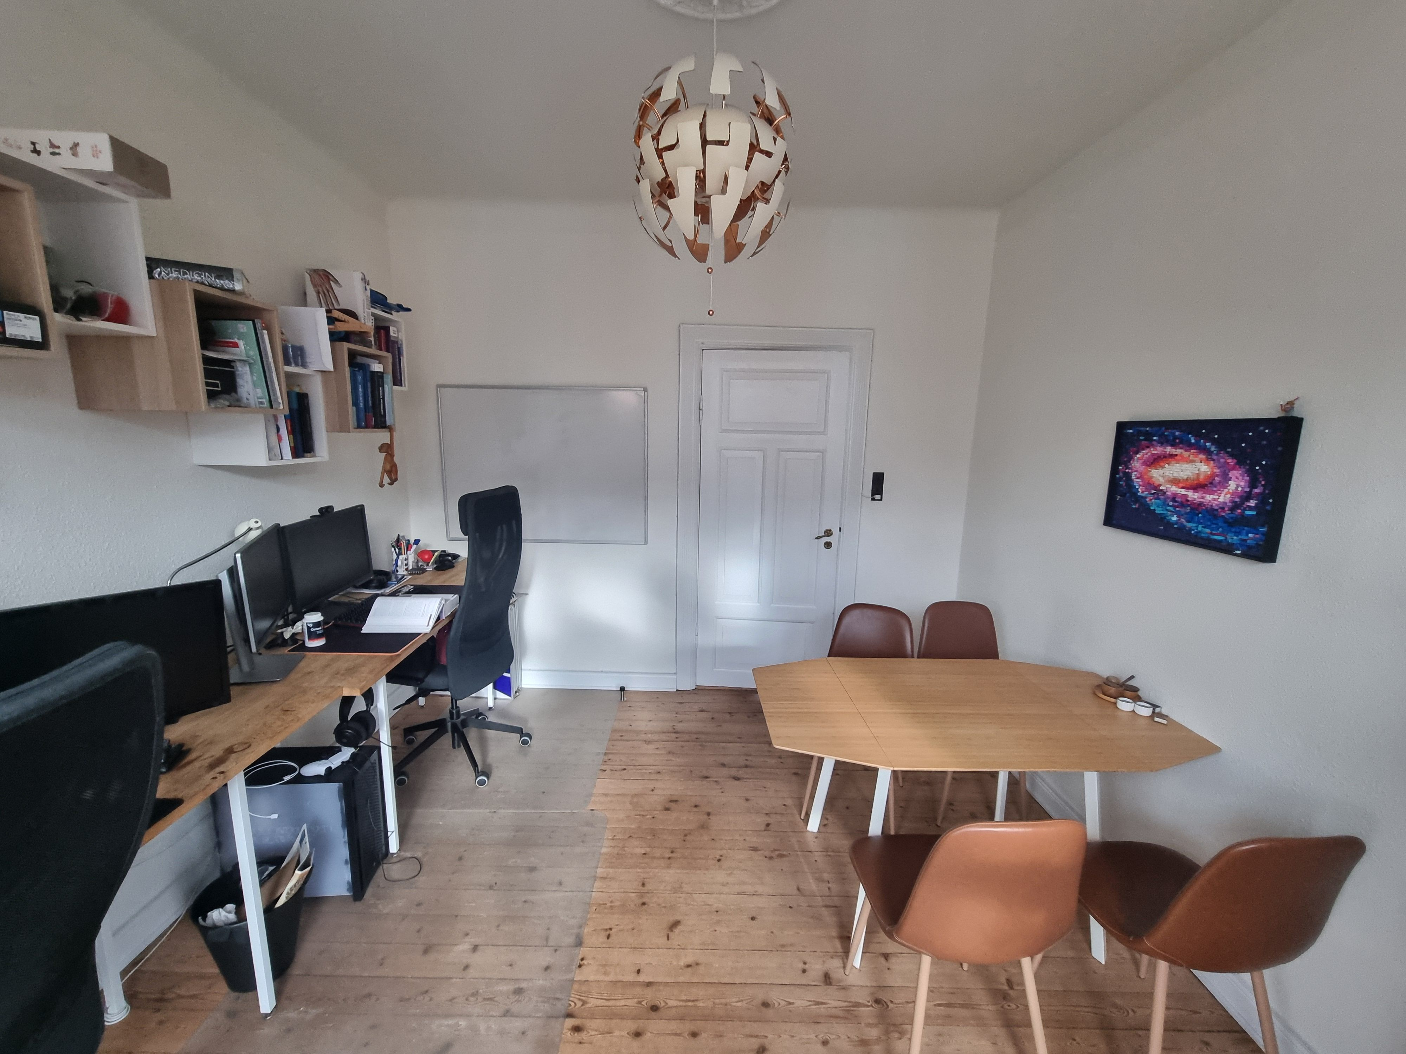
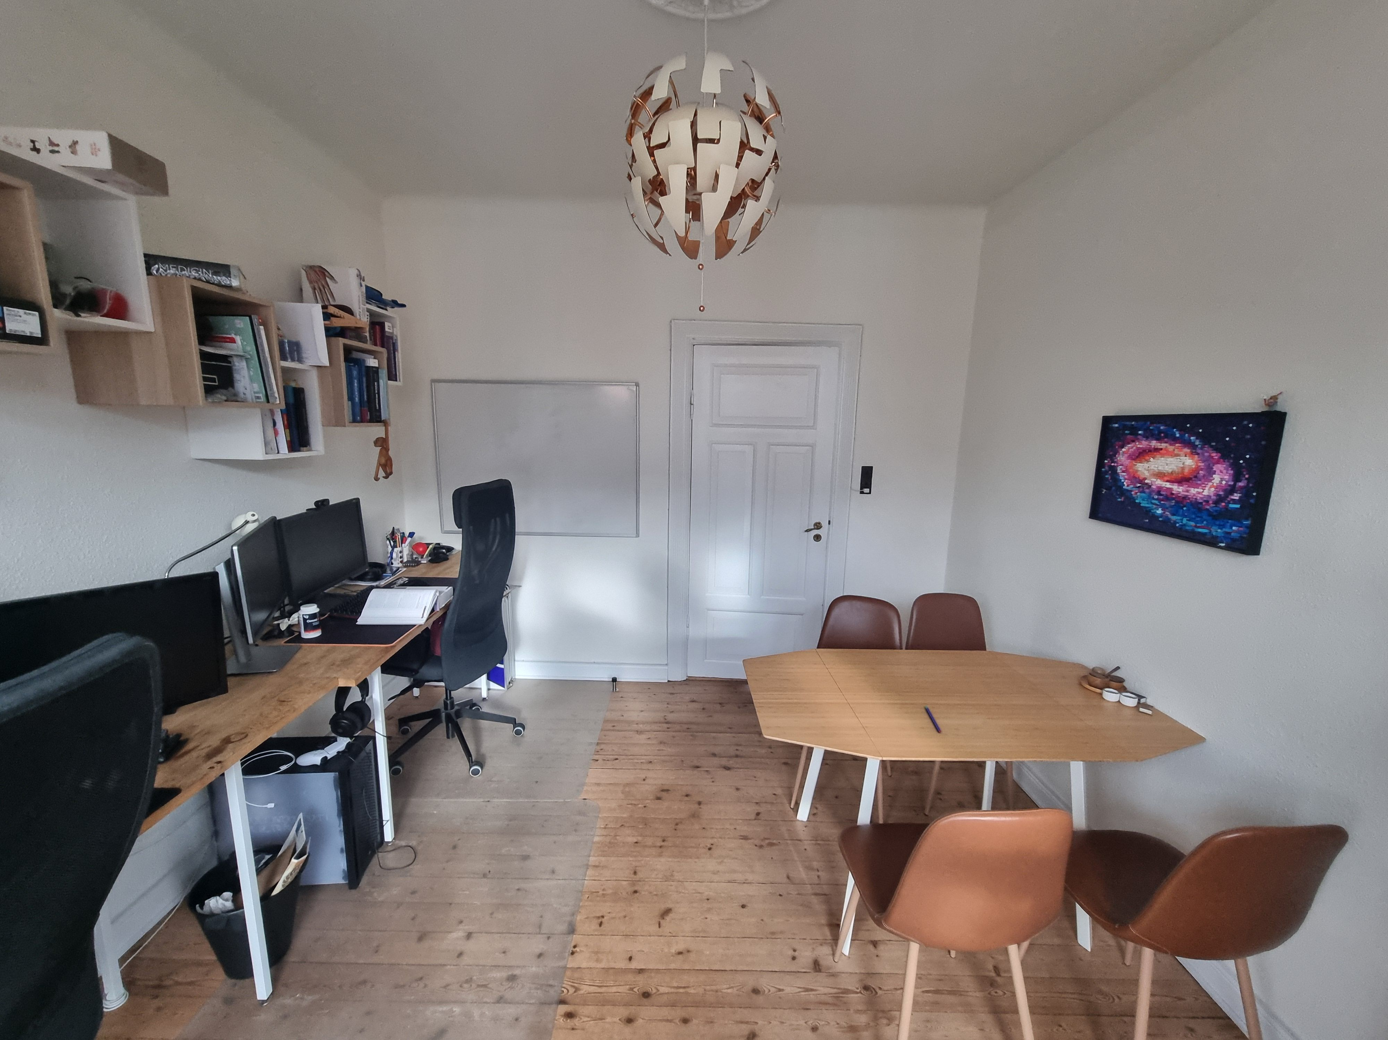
+ pen (932, 719)
